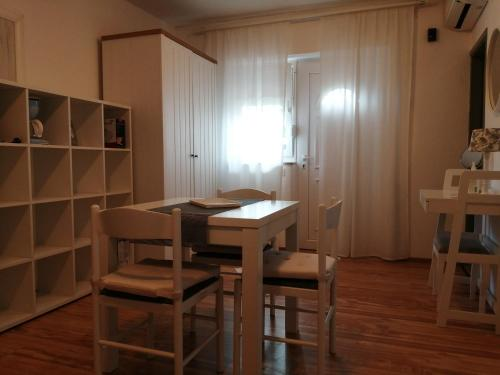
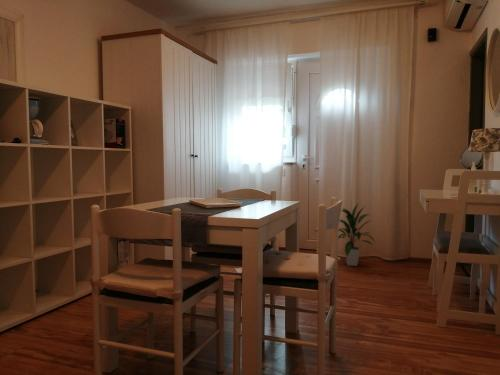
+ indoor plant (352, 233)
